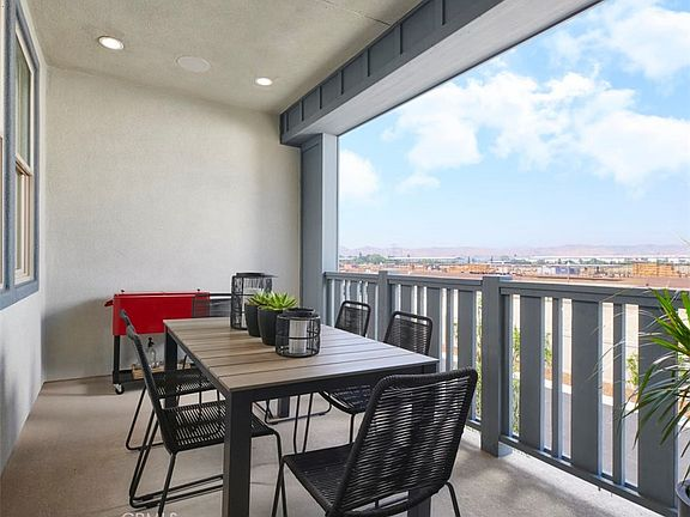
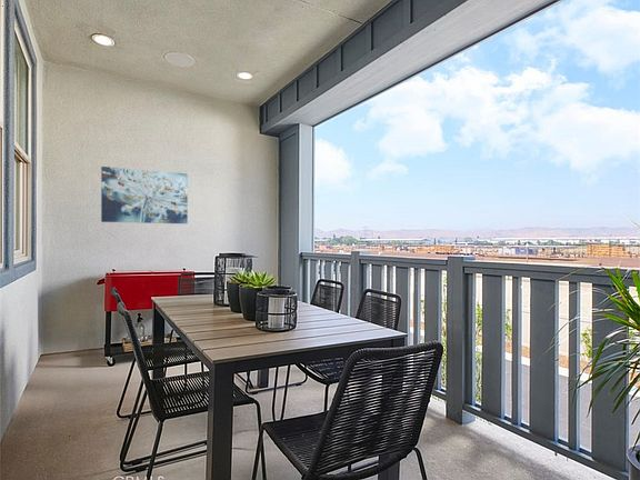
+ wall art (146, 197)
